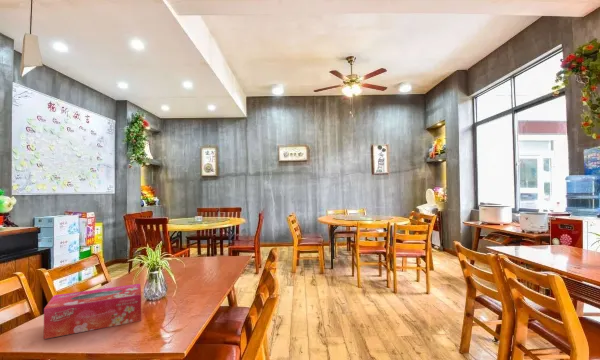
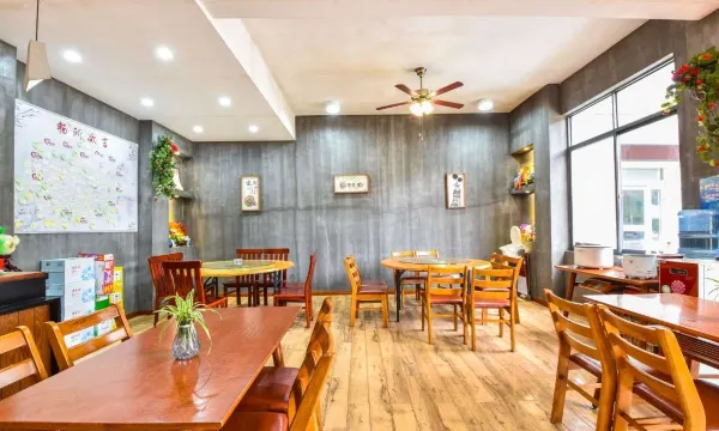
- tissue box (97, 308)
